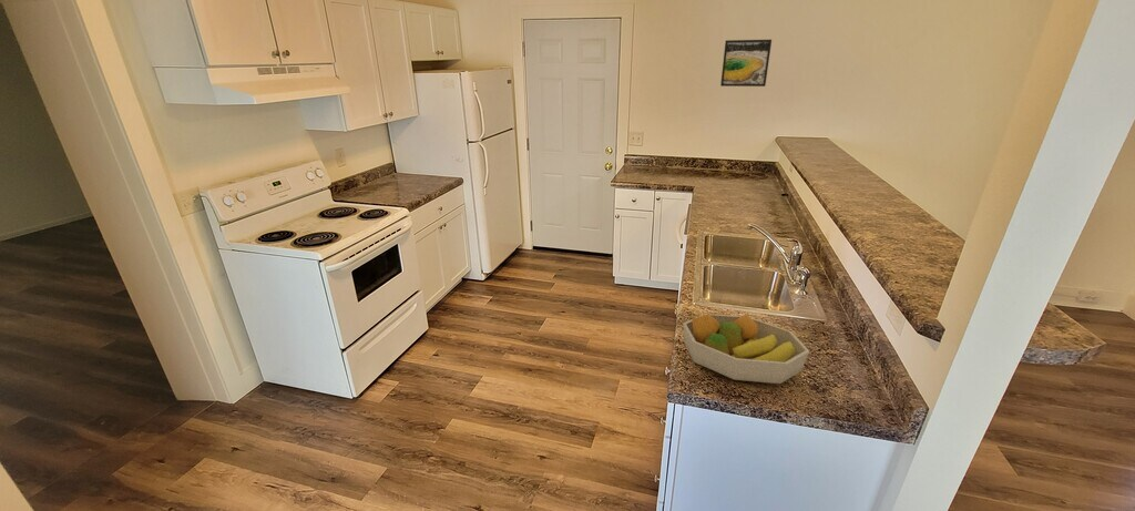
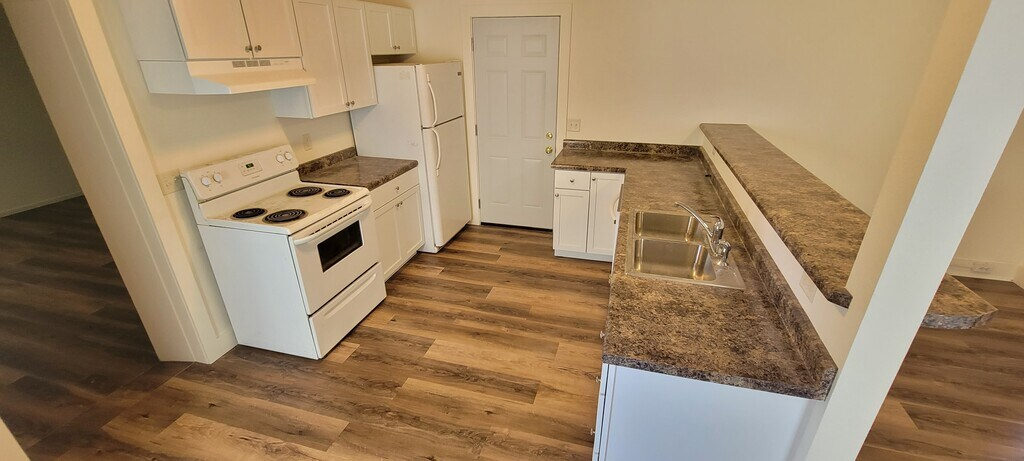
- fruit bowl (742, 344)
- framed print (745, 63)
